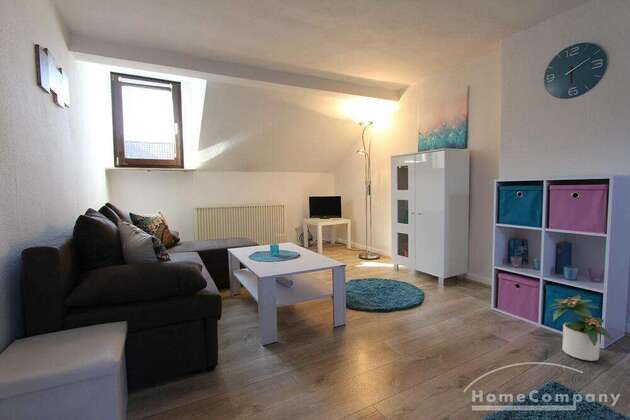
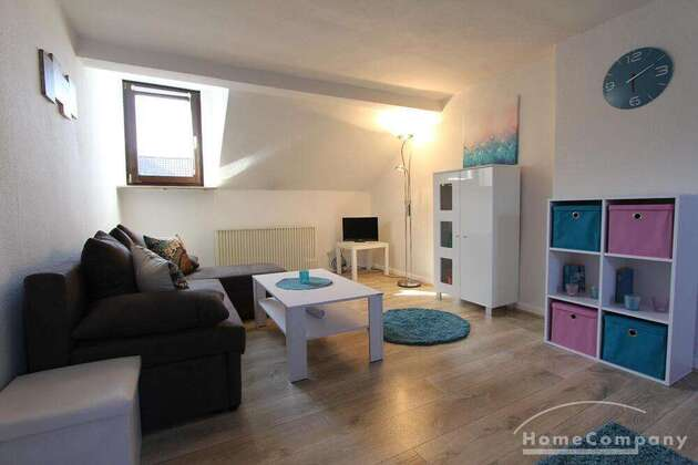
- potted plant (575, 325)
